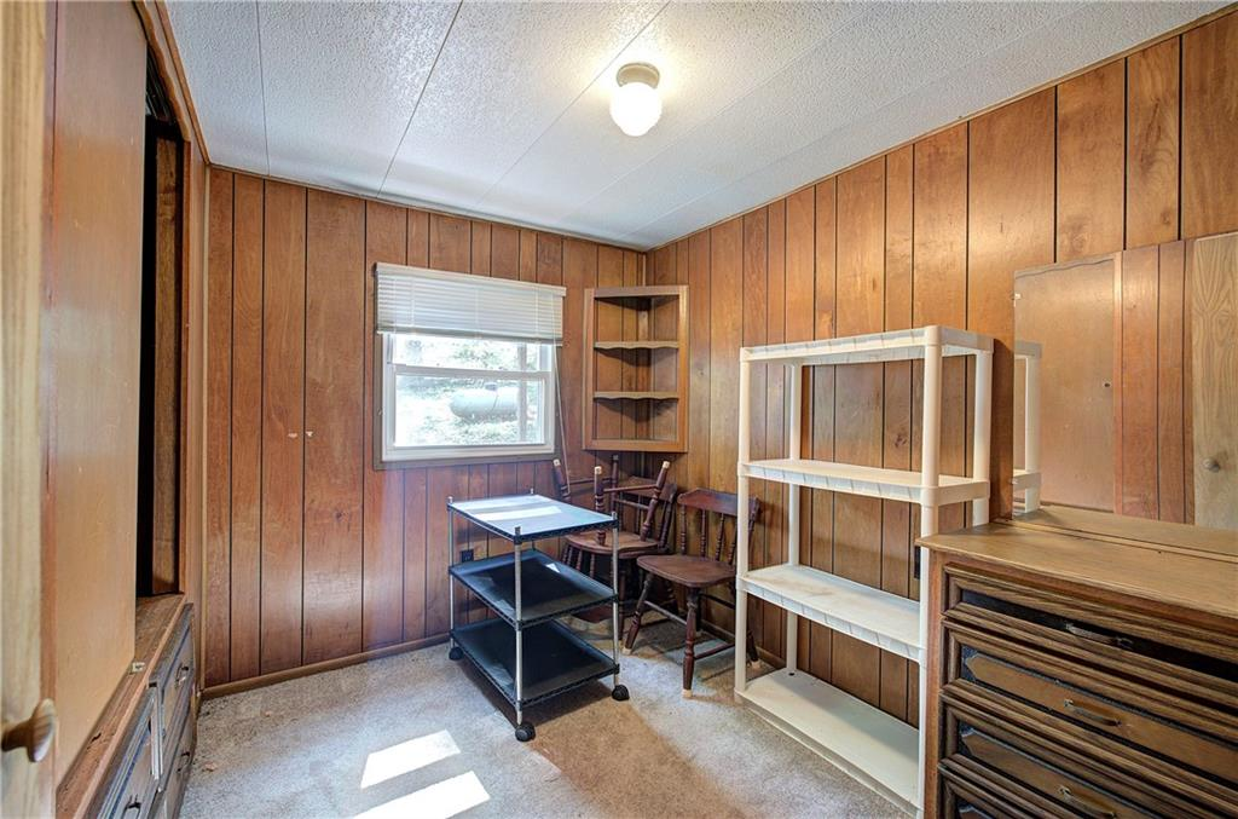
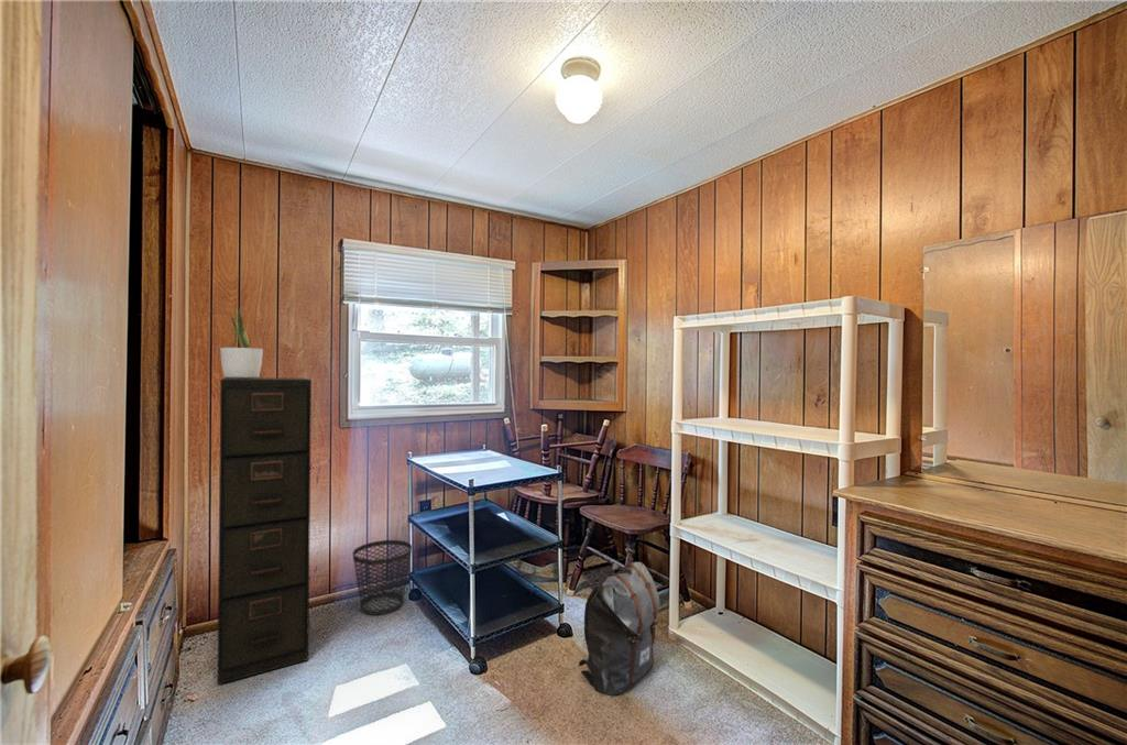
+ backpack (619, 618)
+ potted plant (242, 337)
+ wastebasket (382, 578)
+ filing cabinet (264, 512)
